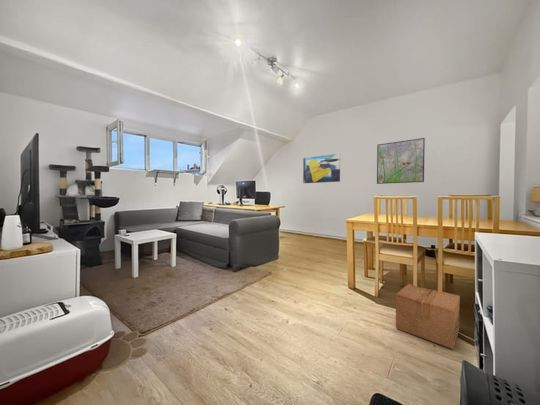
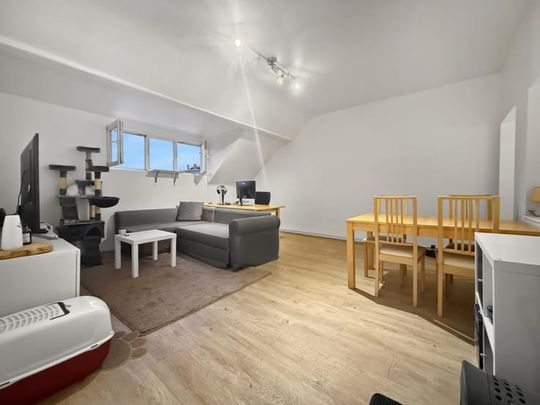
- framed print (399, 162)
- cardboard box (427, 311)
- wall art (320, 169)
